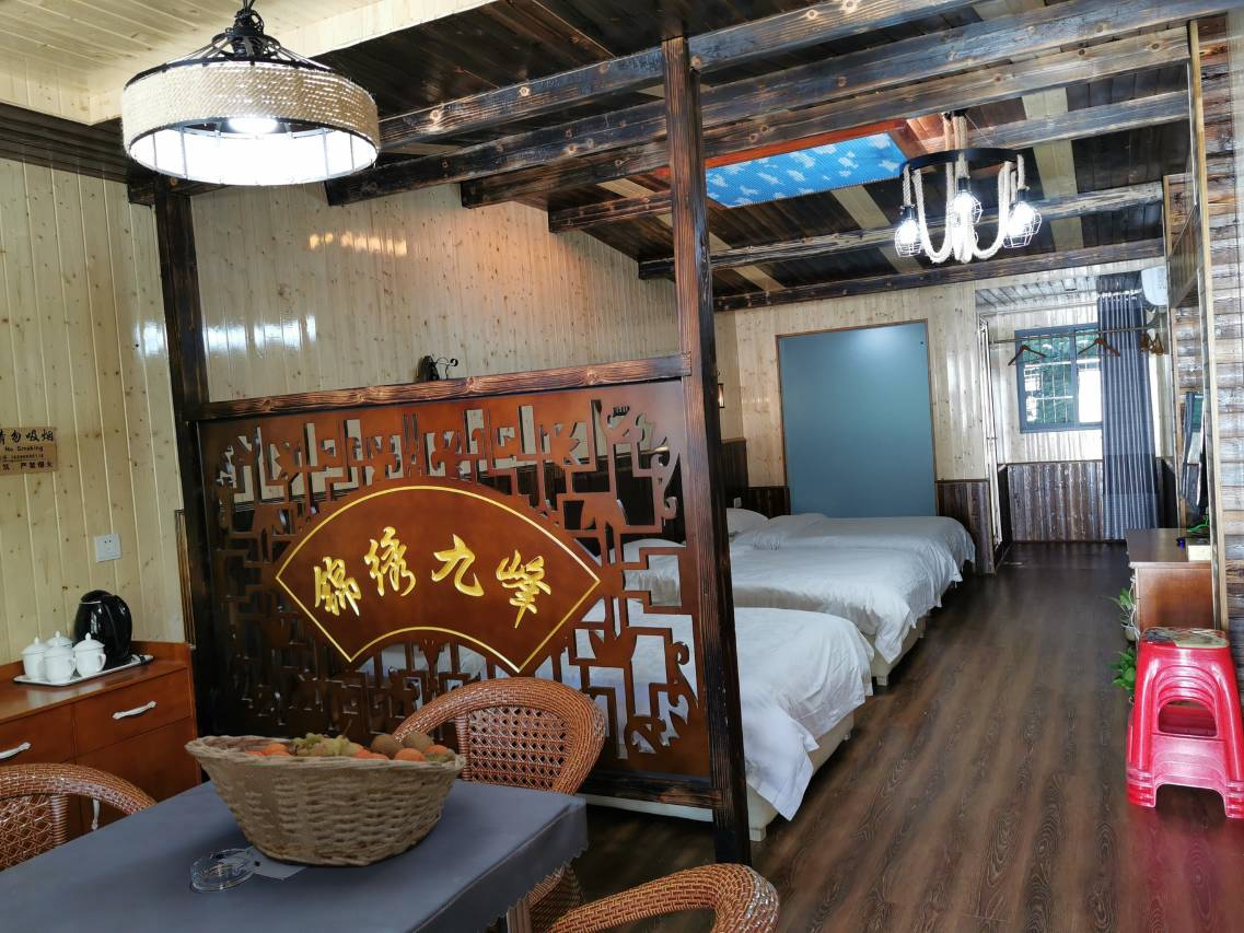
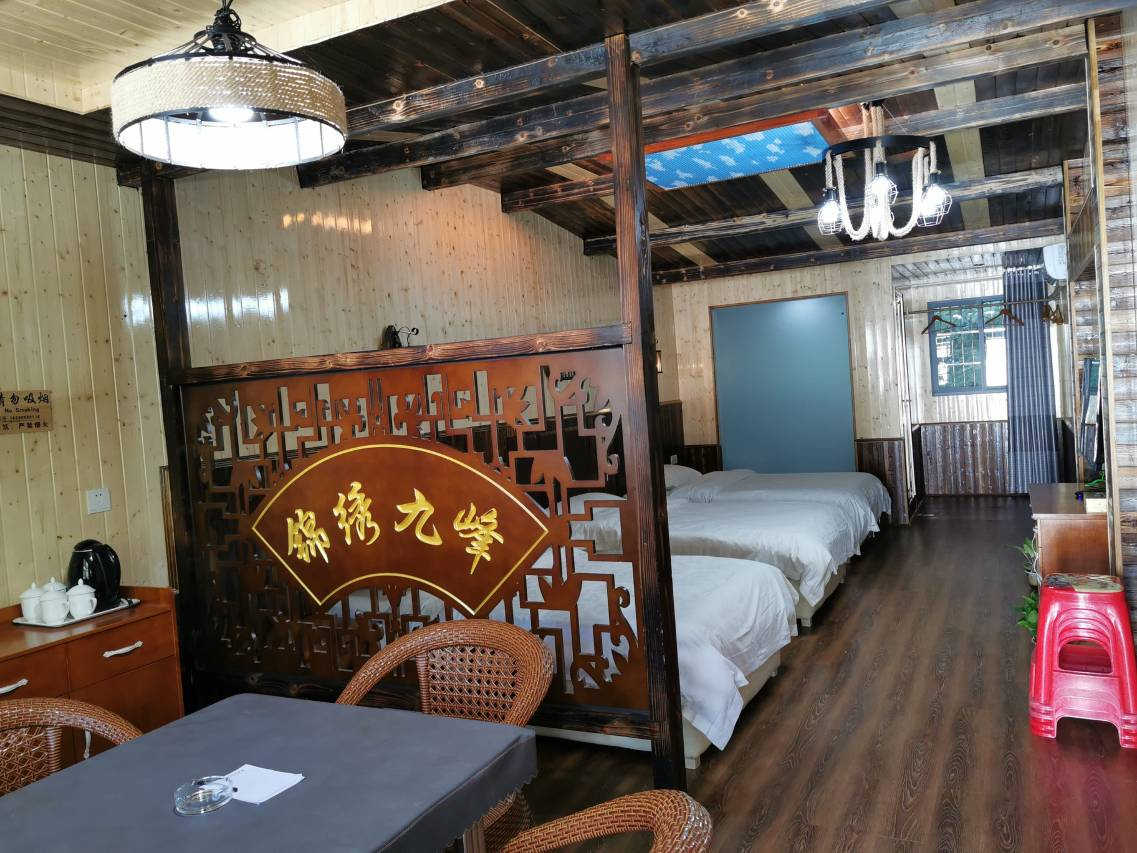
- fruit basket (329, 775)
